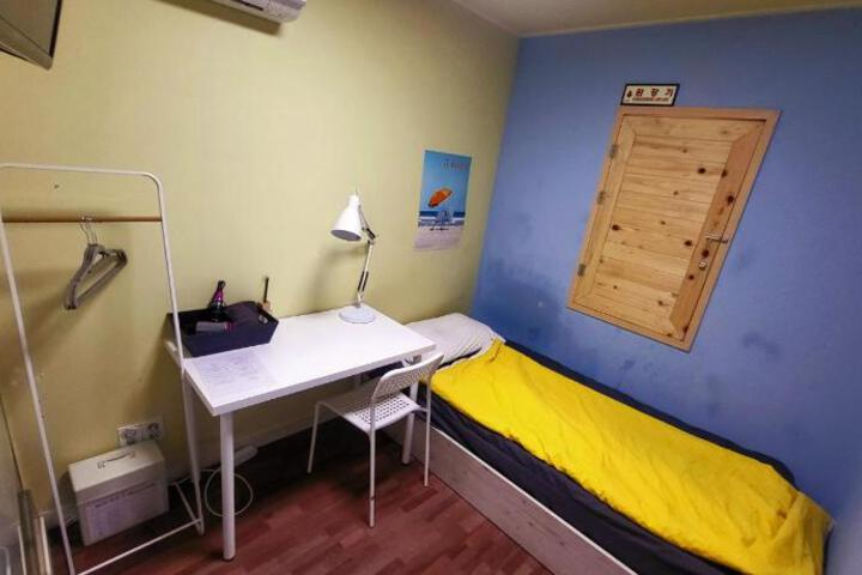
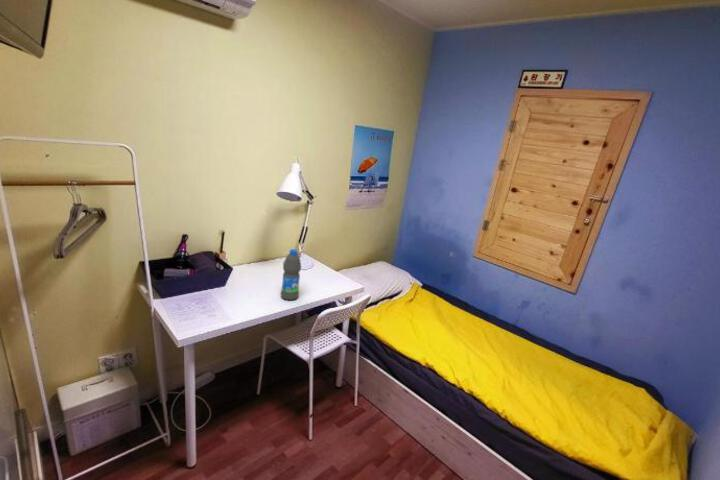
+ water bottle (291, 274)
